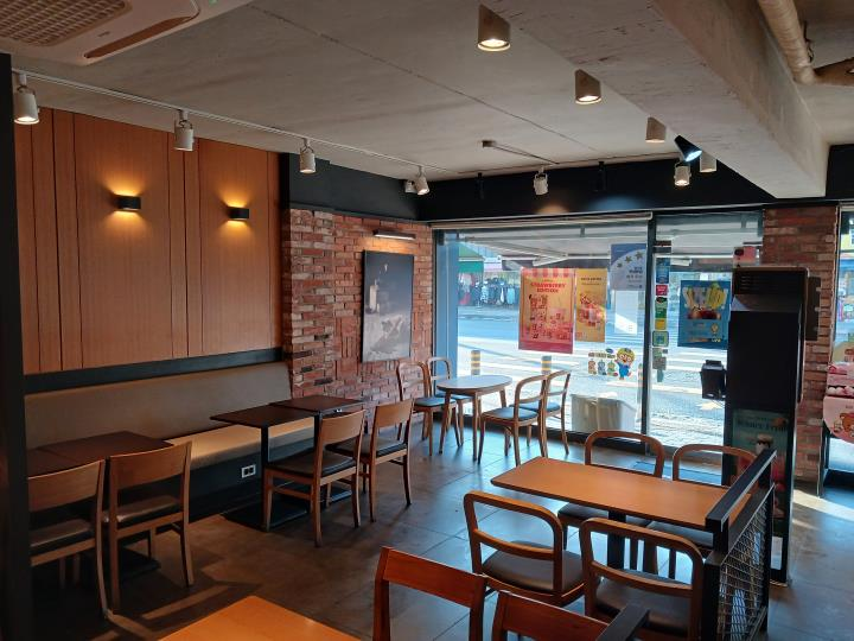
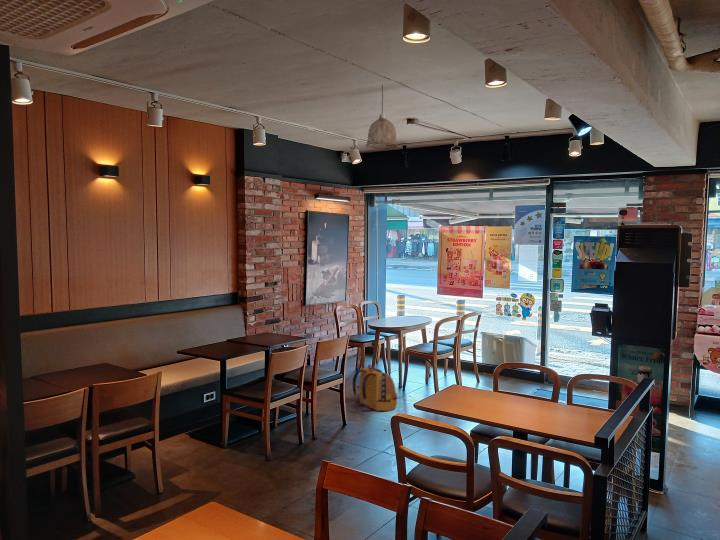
+ pendant lamp (382, 115)
+ backpack (375, 385)
